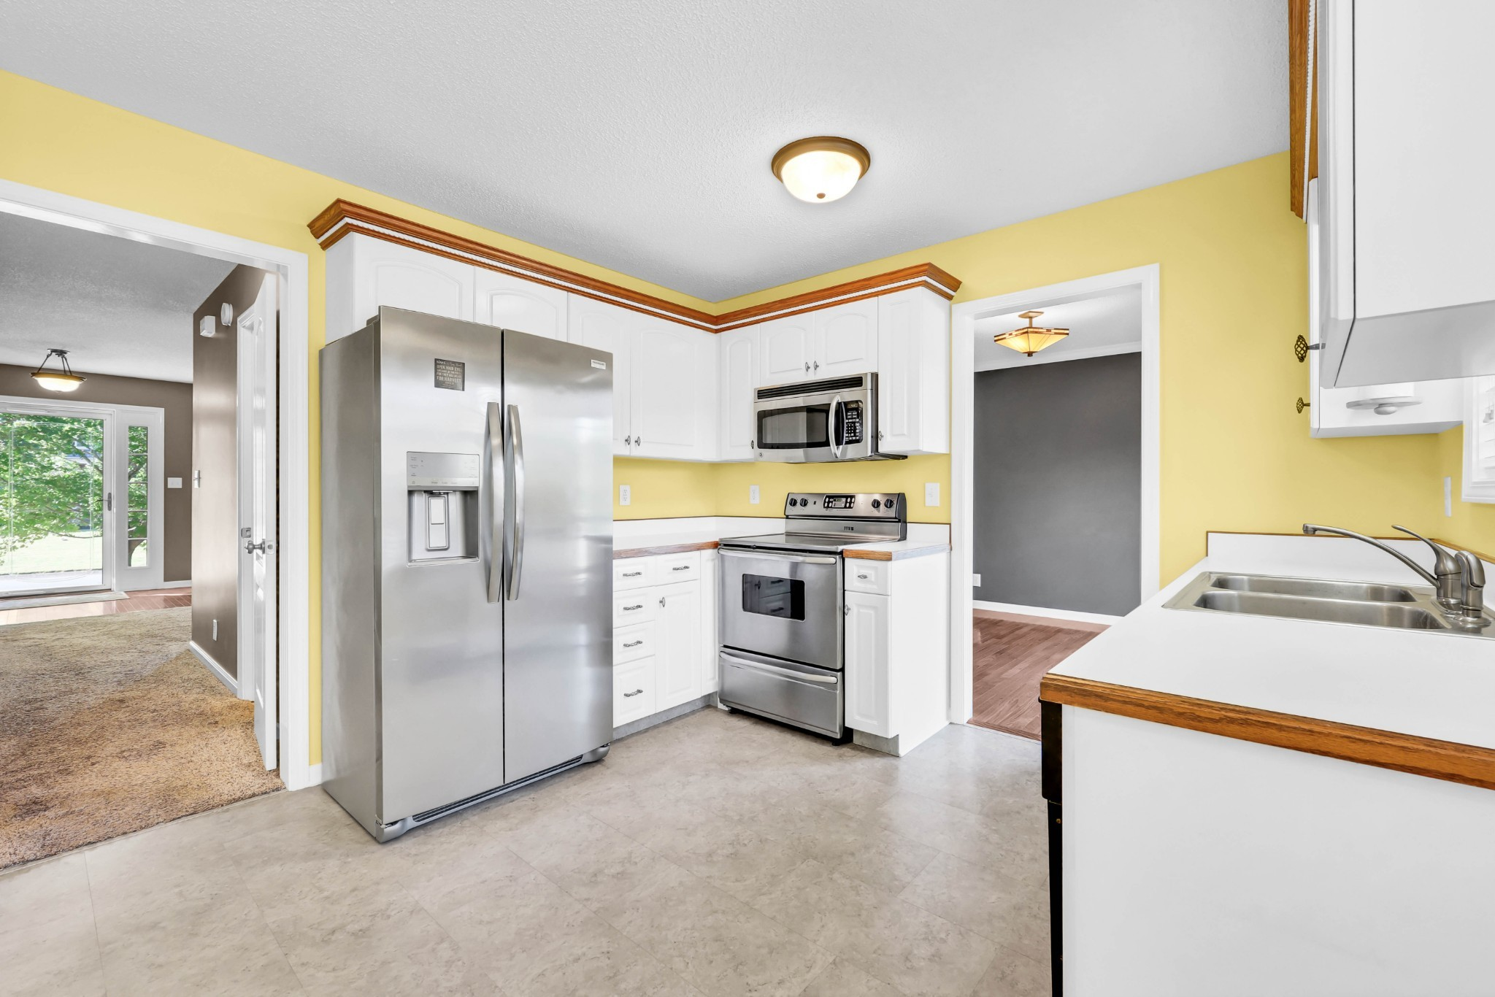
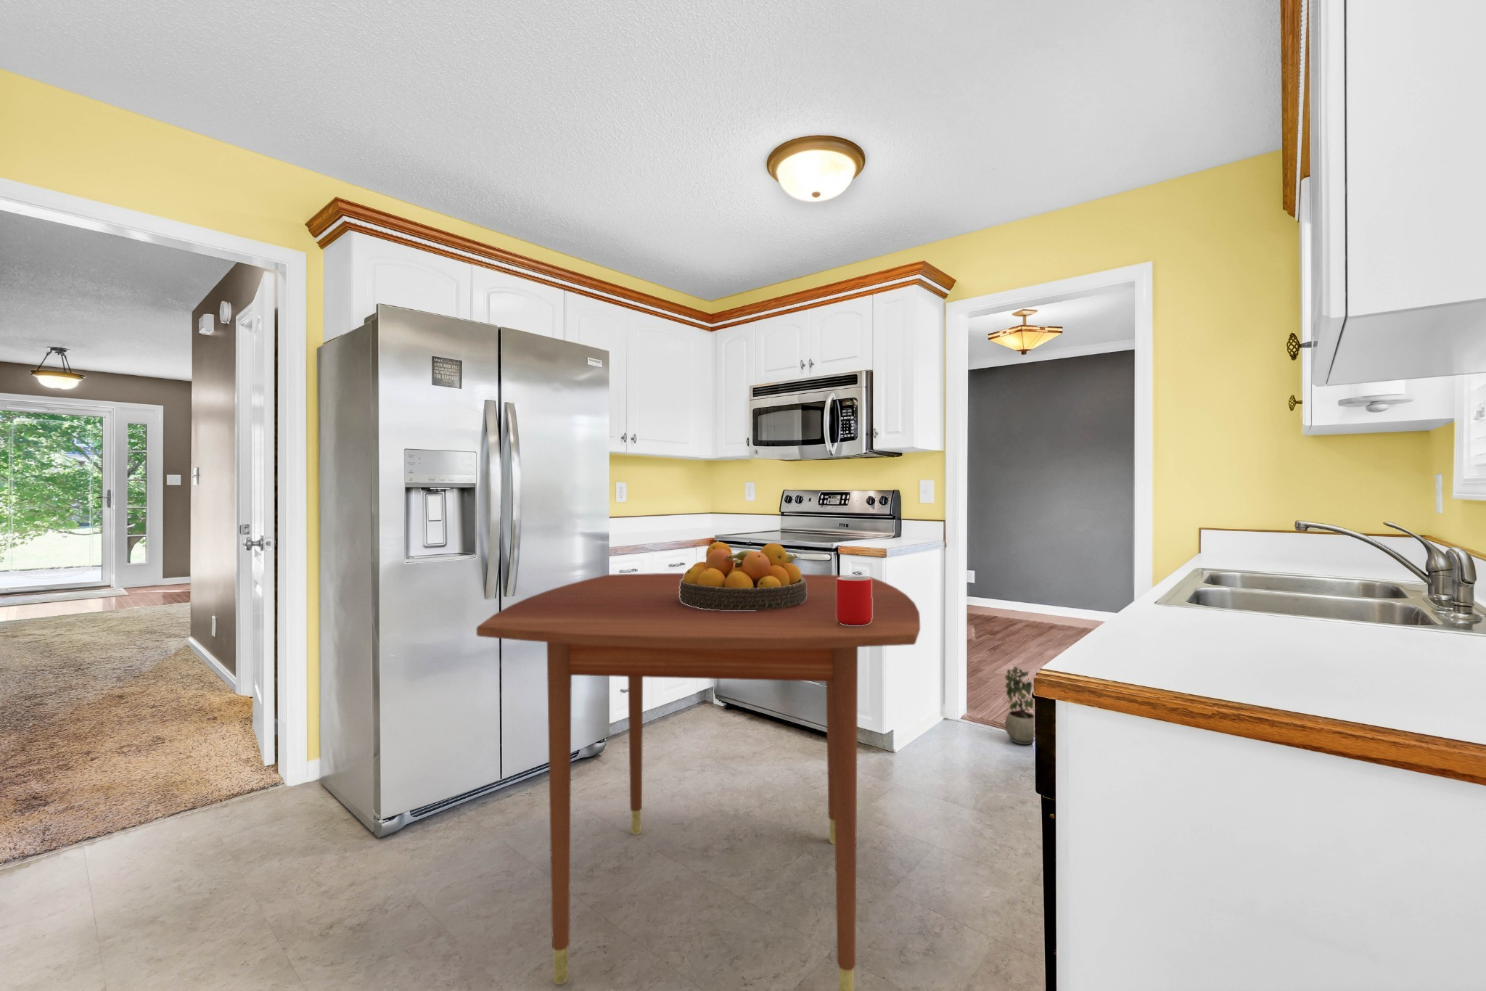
+ dining table (719, 678)
+ fruit bowl (743, 571)
+ potted plant (1025, 706)
+ mug (854, 598)
